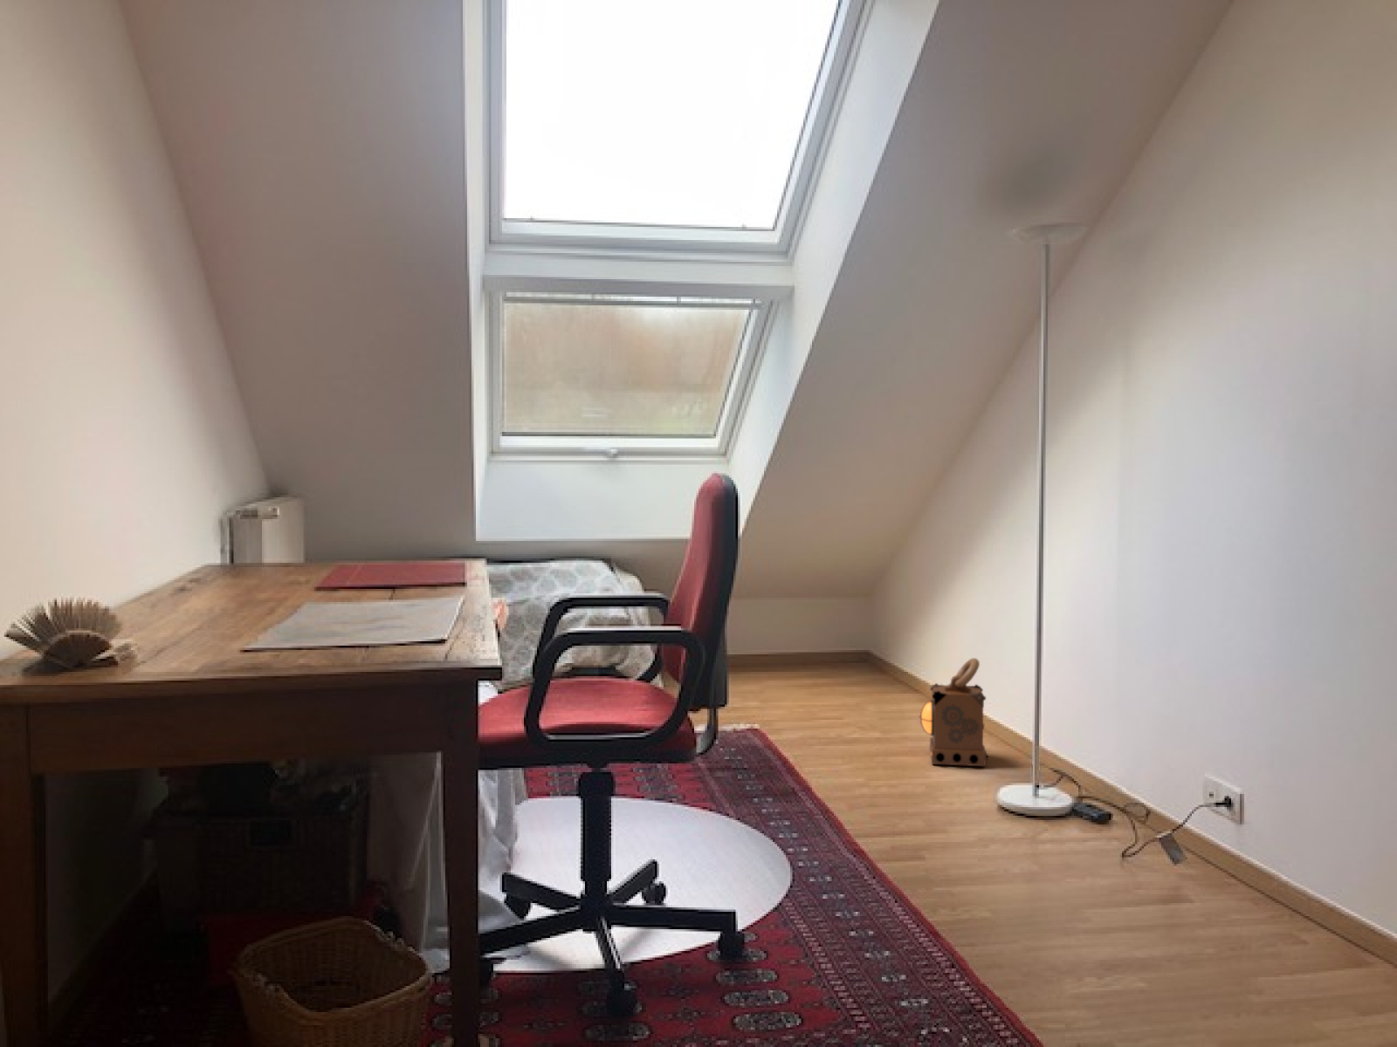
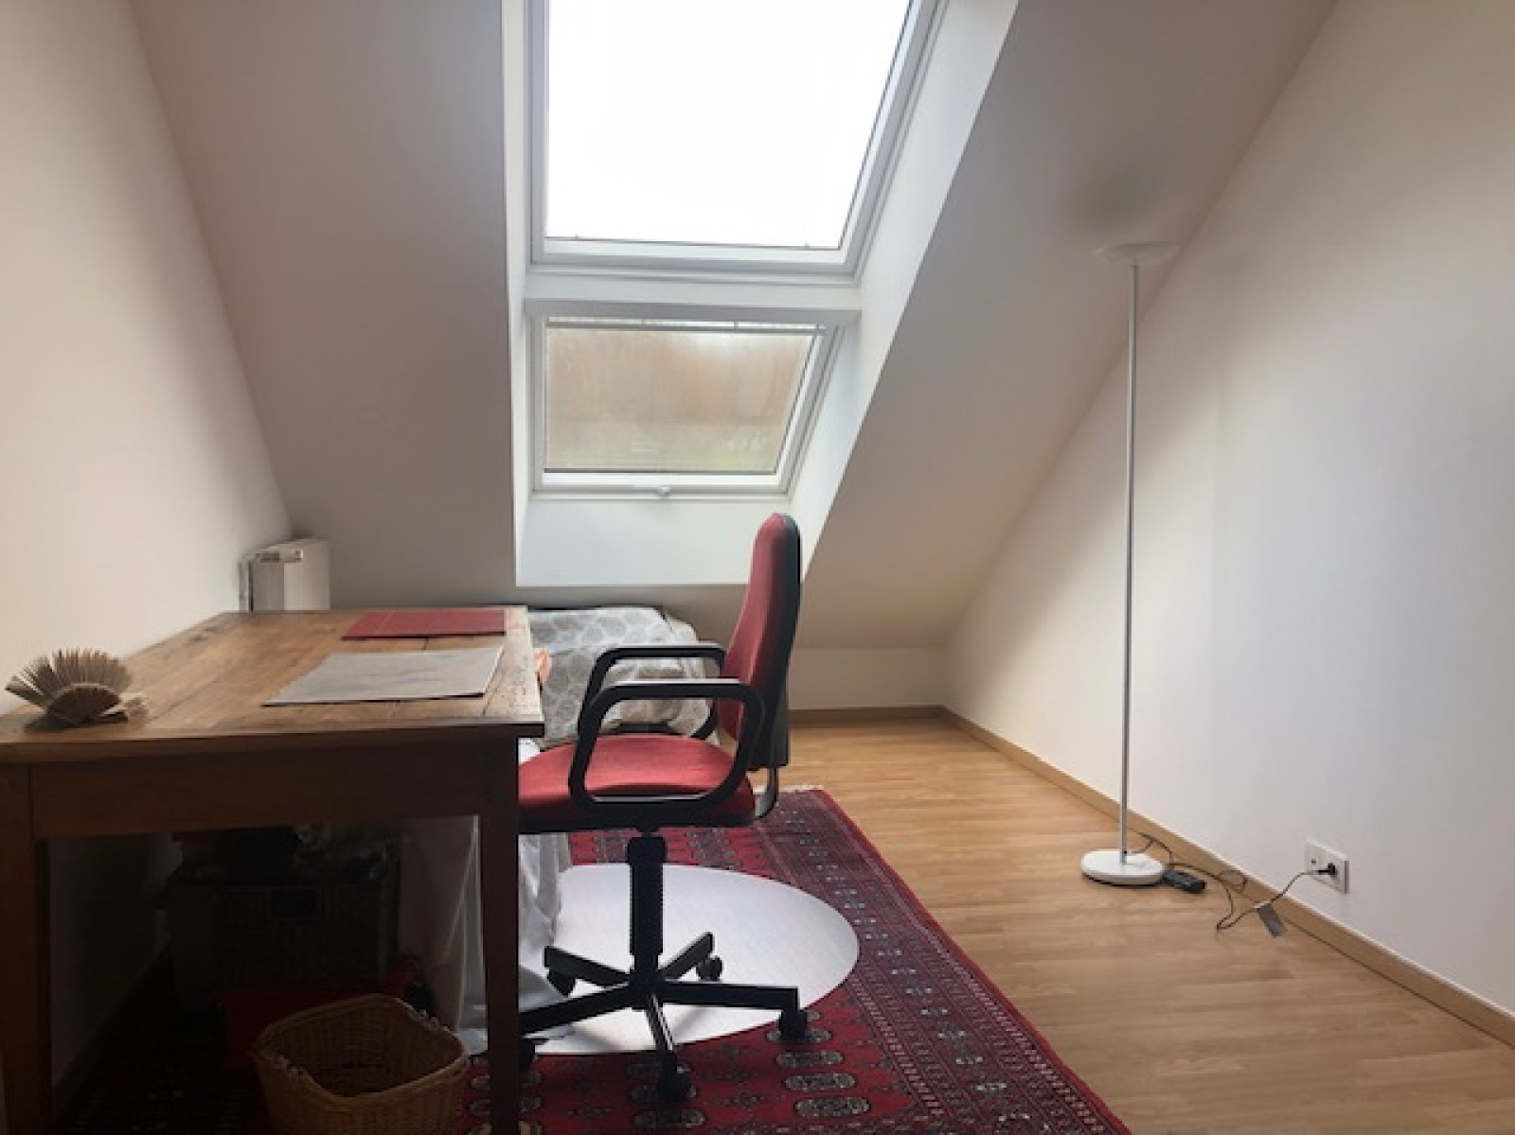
- lantern (952, 707)
